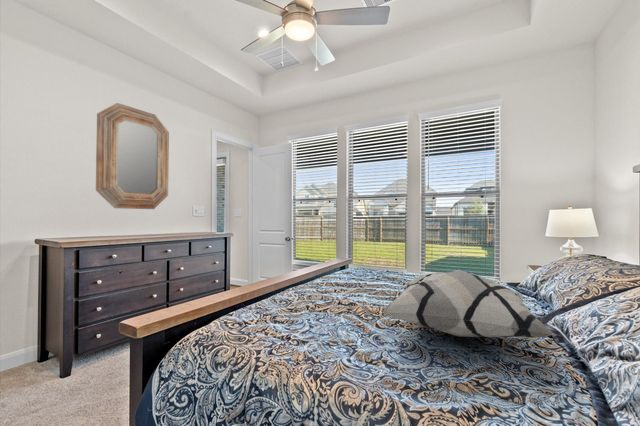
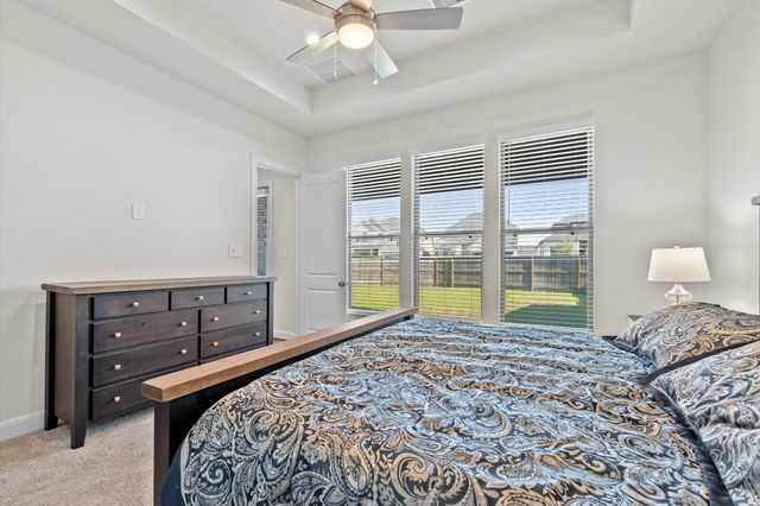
- decorative pillow (459, 302)
- home mirror (137, 158)
